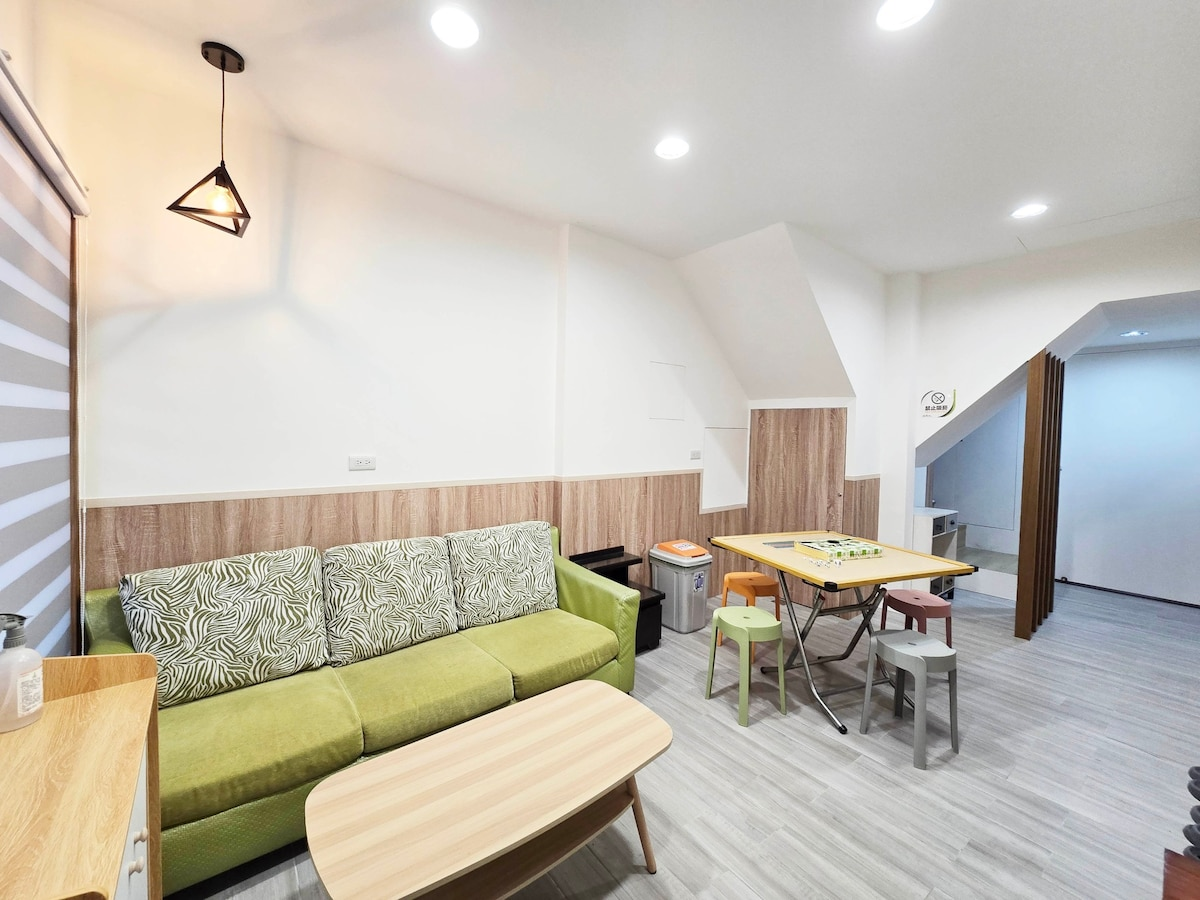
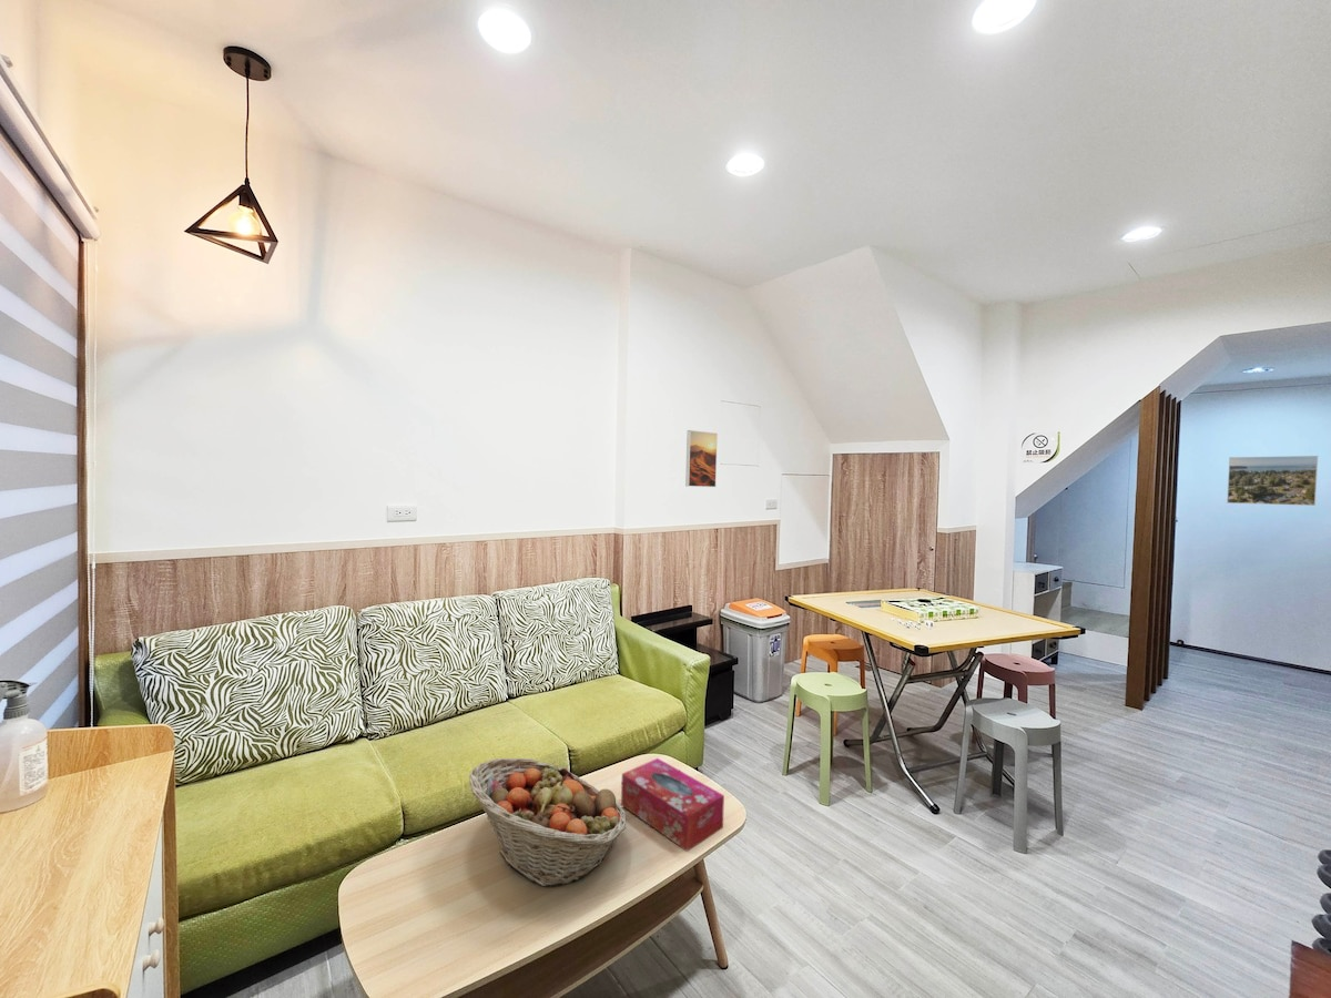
+ tissue box (670, 800)
+ fruit basket (547, 808)
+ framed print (1270, 480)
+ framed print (701, 459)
